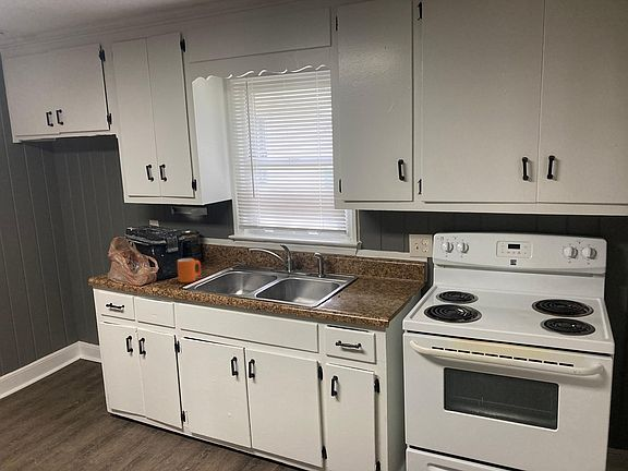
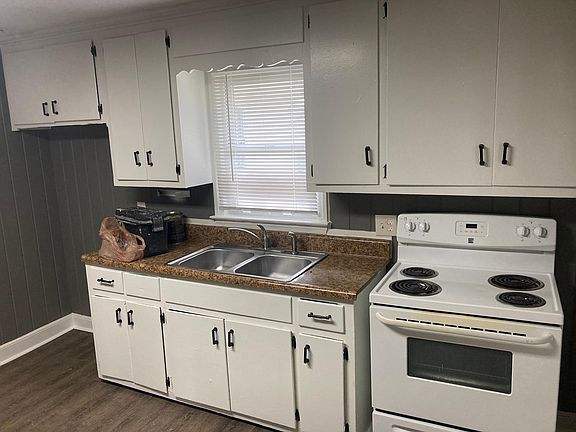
- mug (188, 269)
